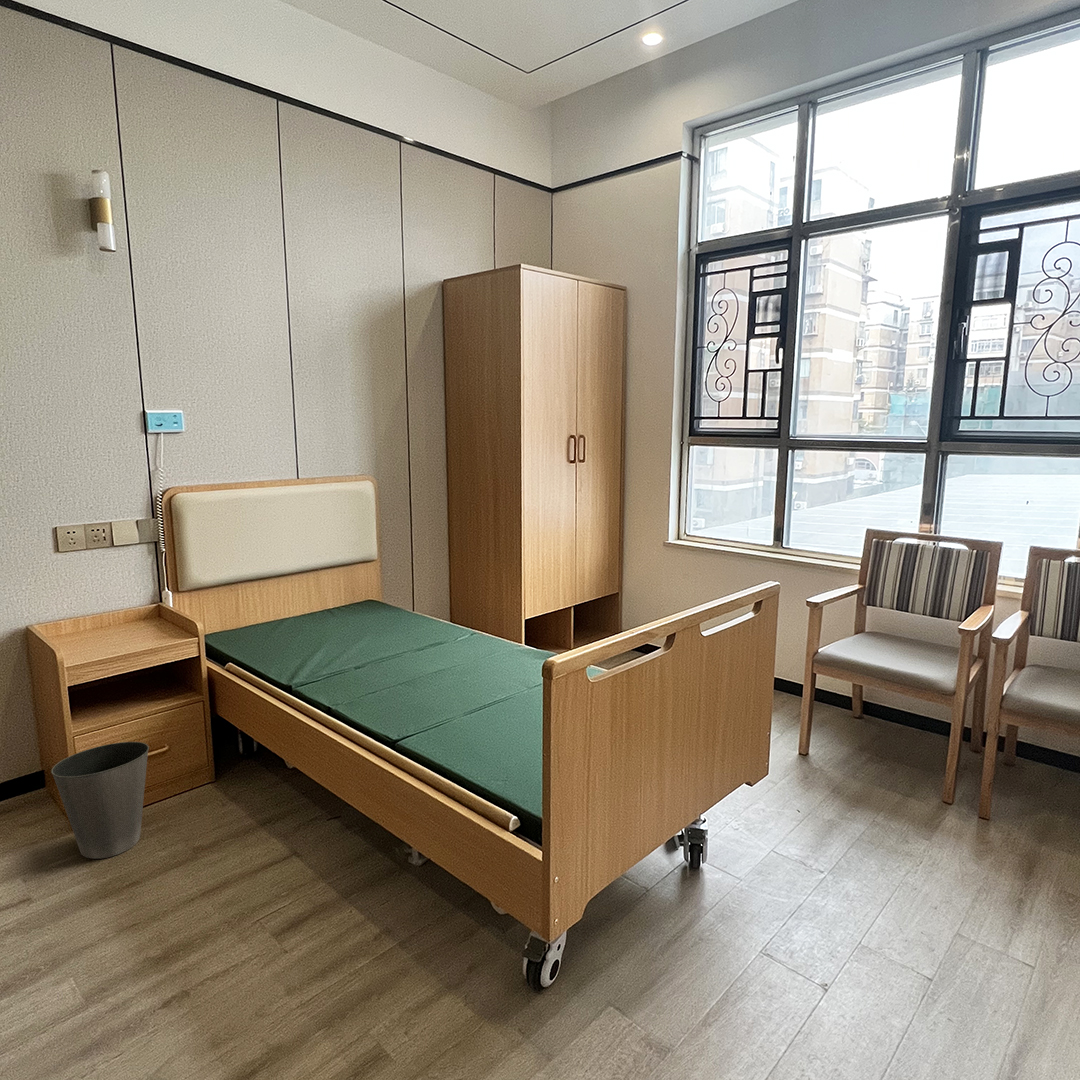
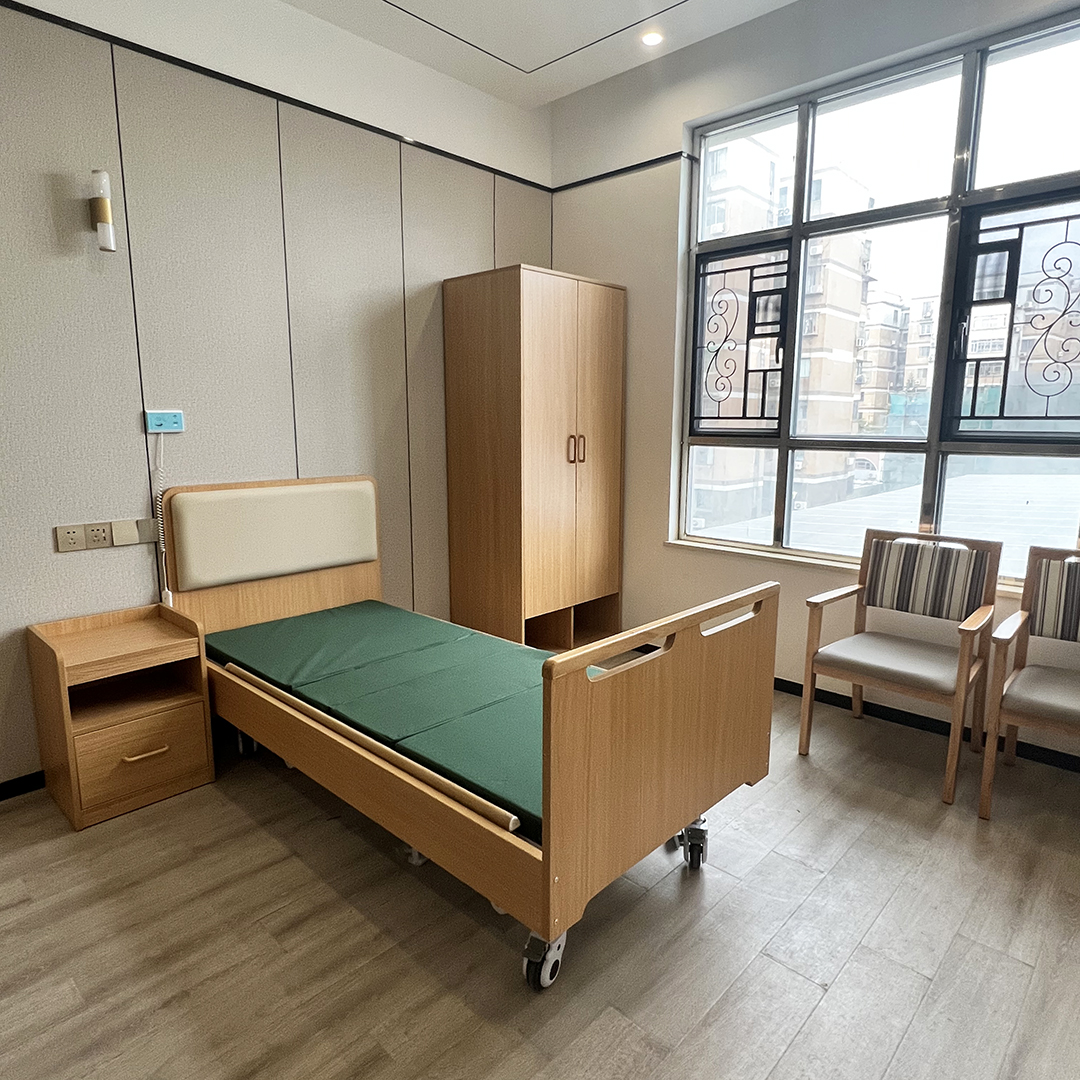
- waste basket (106, 801)
